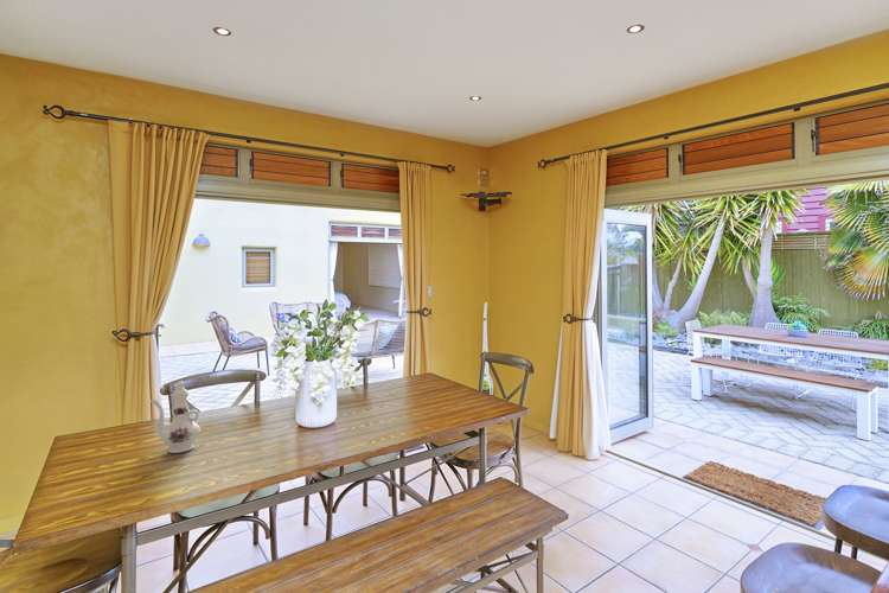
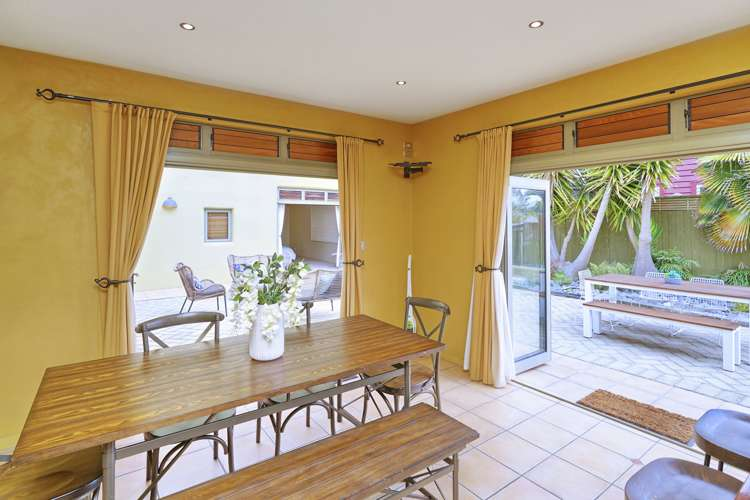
- chinaware (175, 415)
